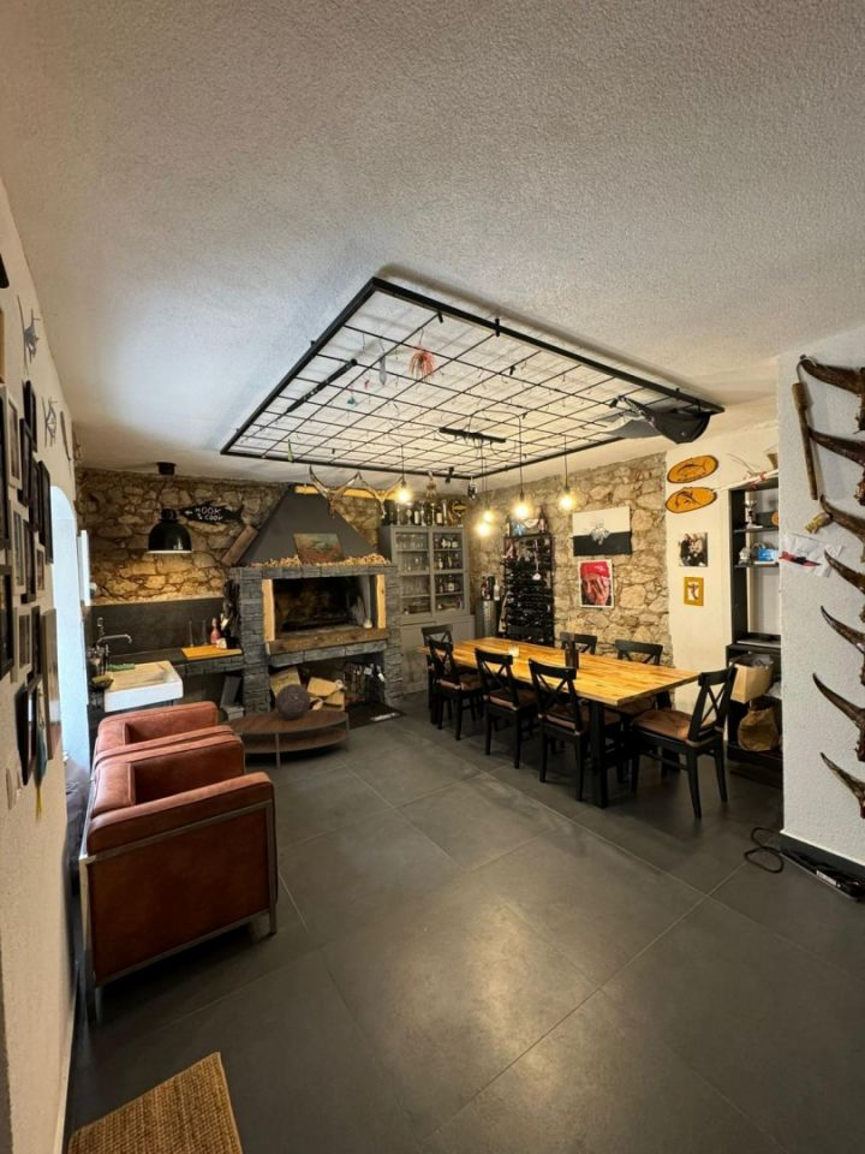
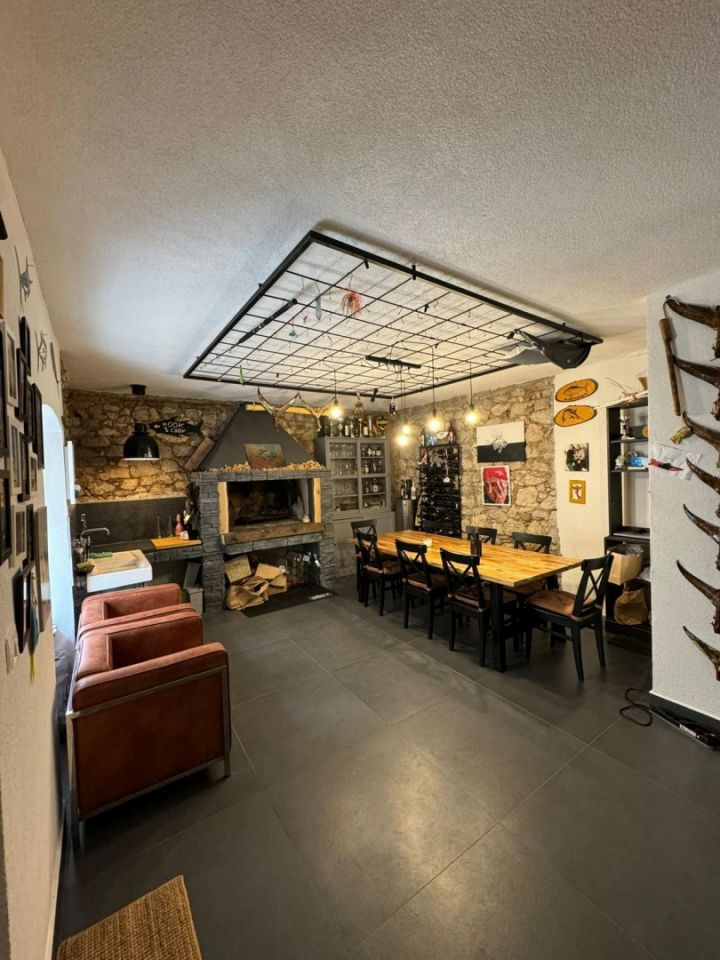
- coffee table (285, 737)
- decorative sphere (292, 701)
